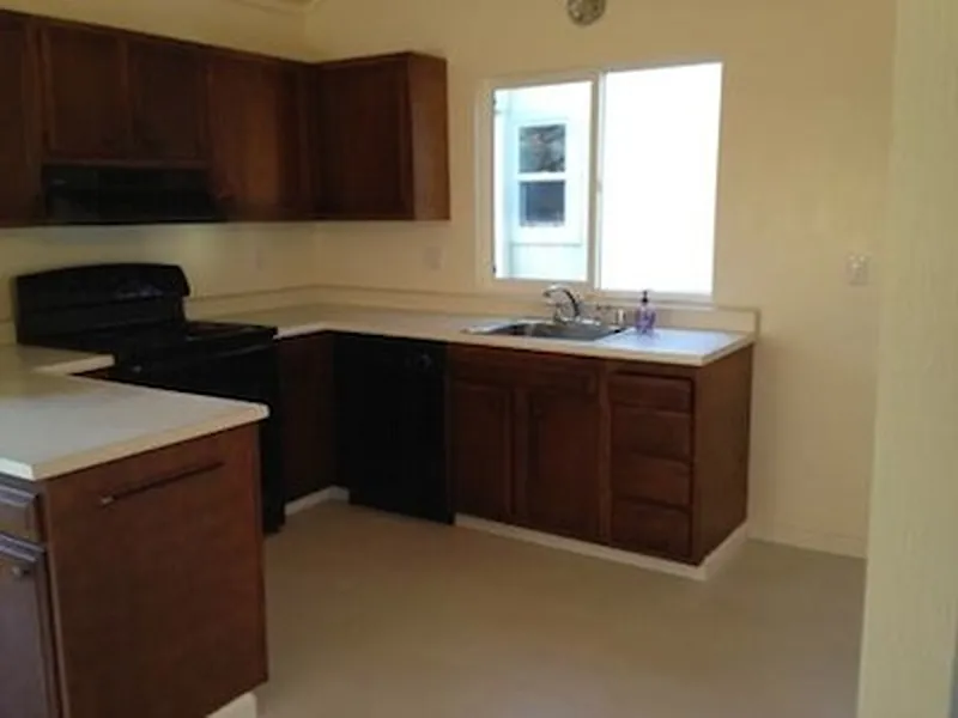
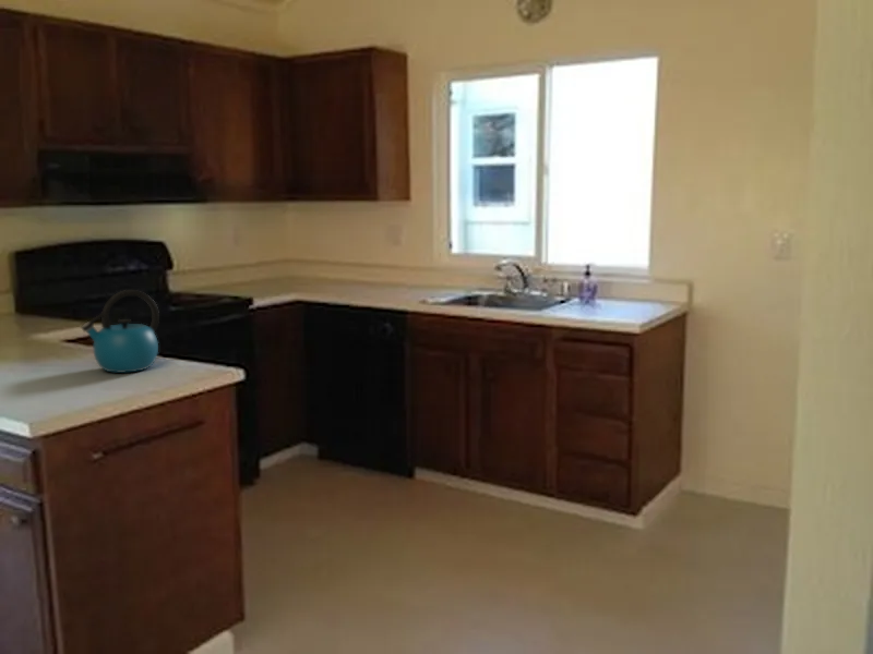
+ kettle (121, 330)
